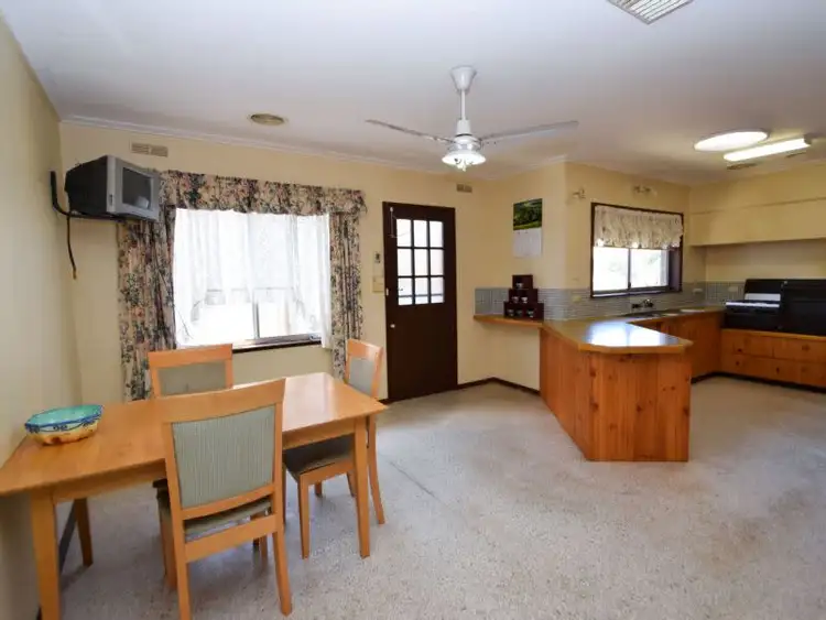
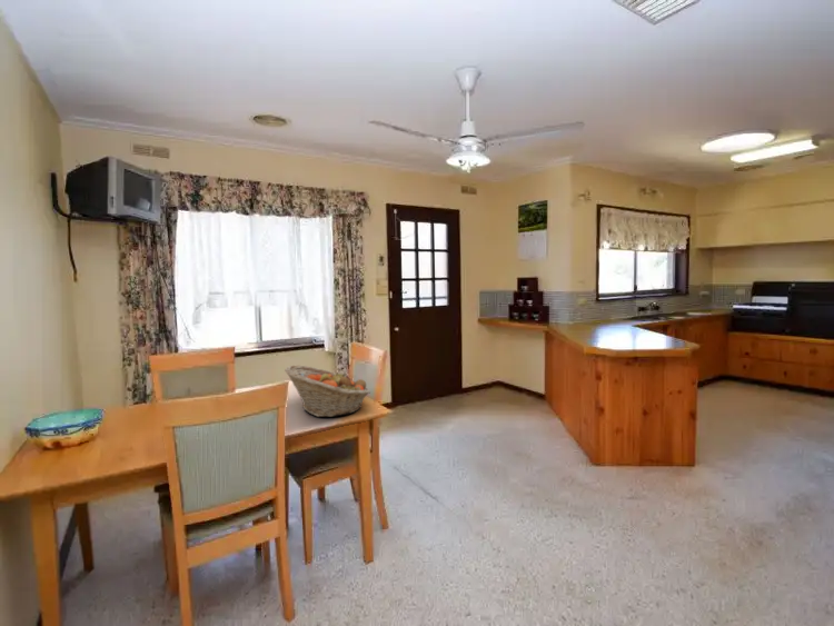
+ fruit basket (327, 386)
